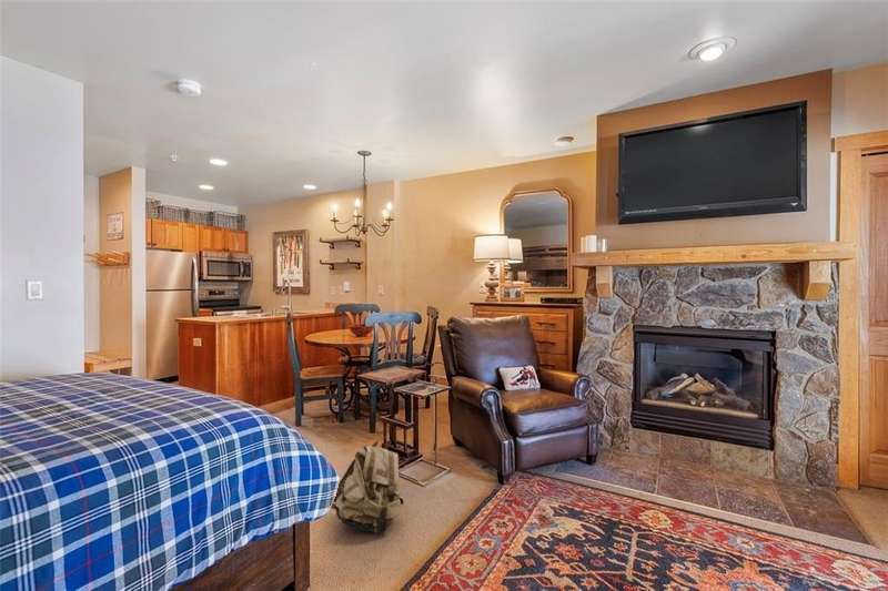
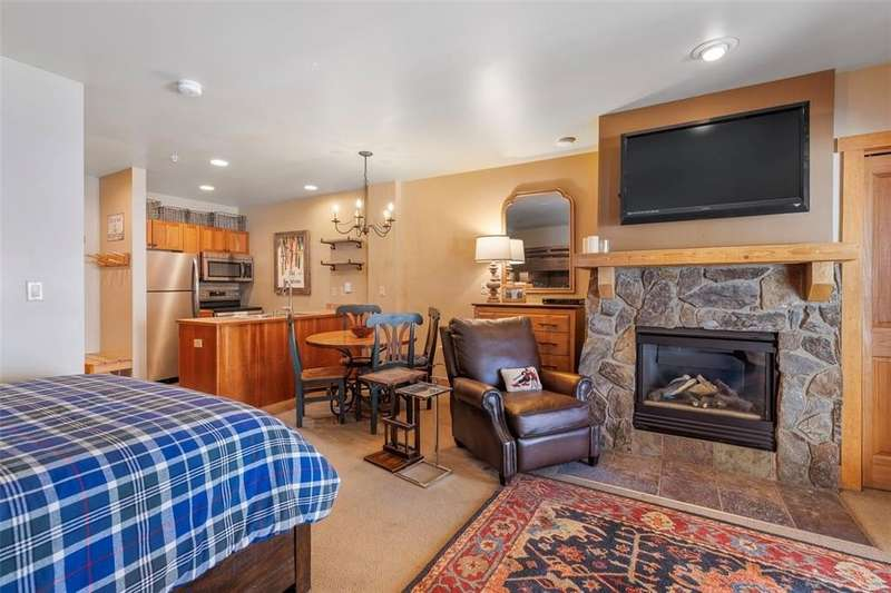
- backpack (366, 481)
